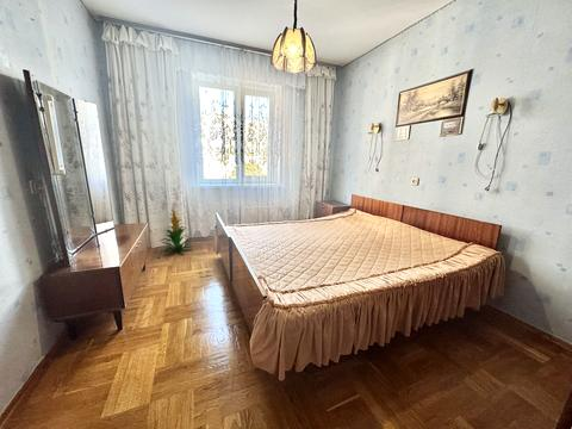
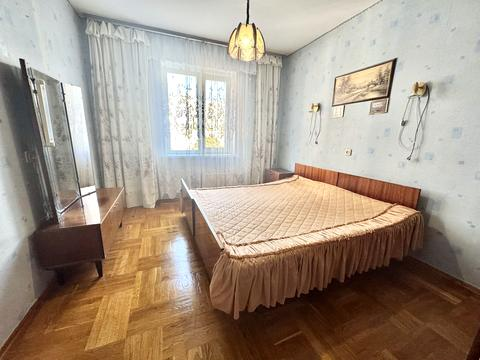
- indoor plant (175, 229)
